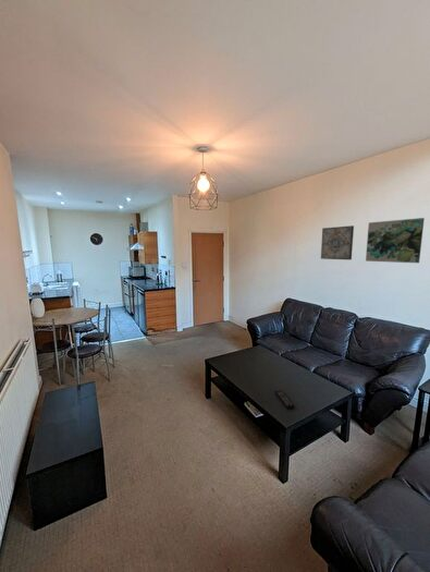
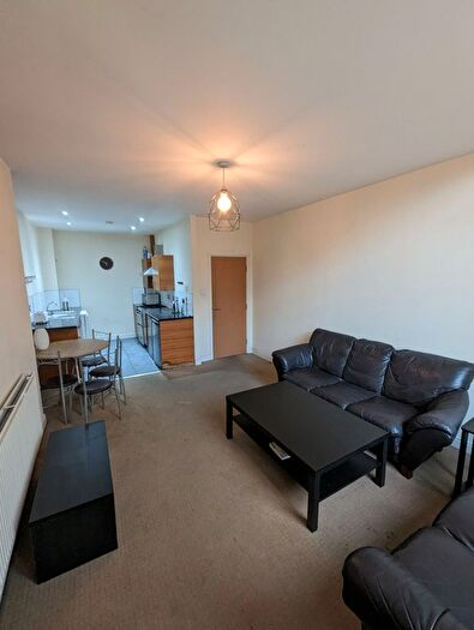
- wall art (335, 243)
- wall art (392, 241)
- remote control (283, 398)
